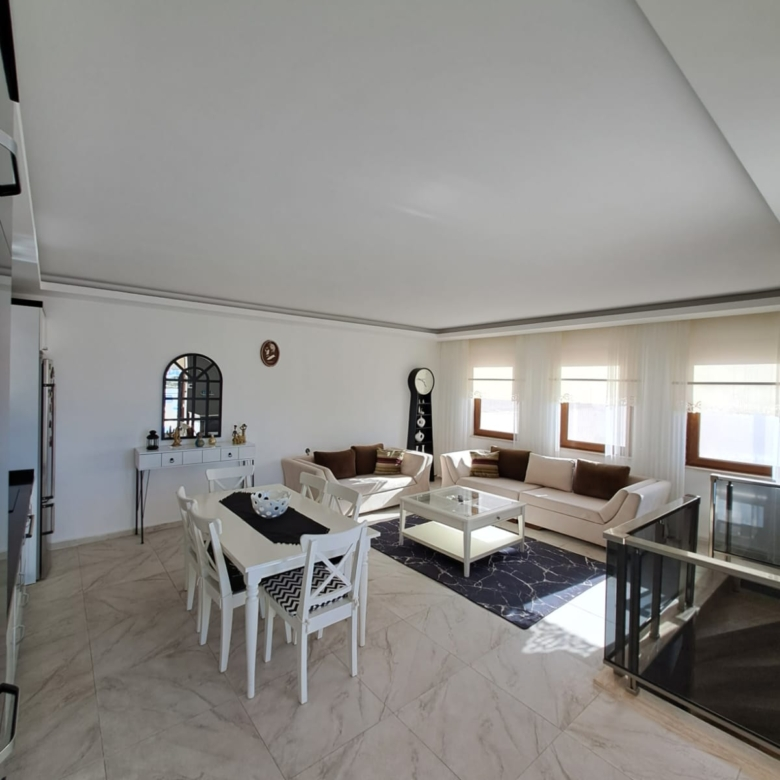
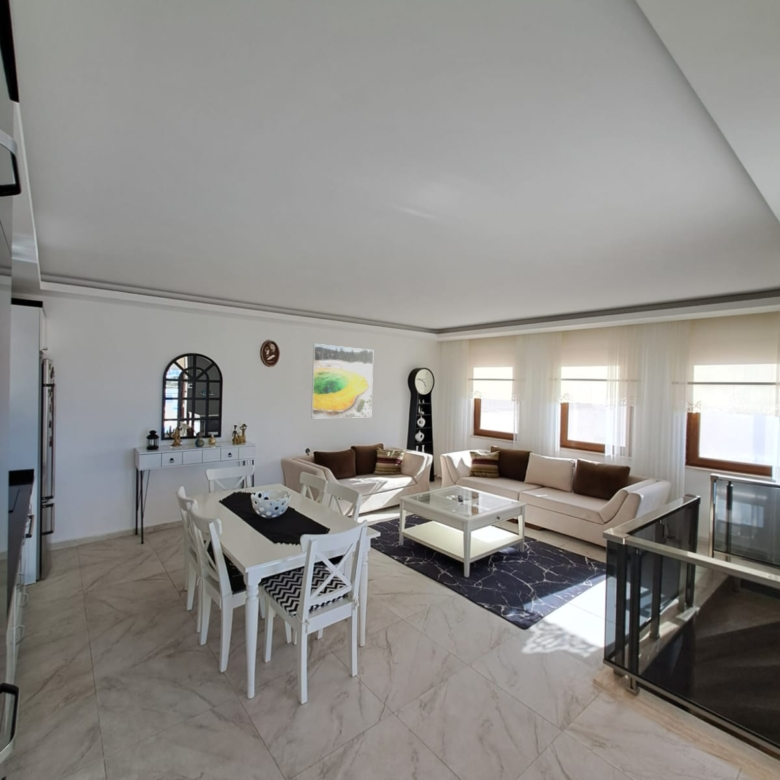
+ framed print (343, 382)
